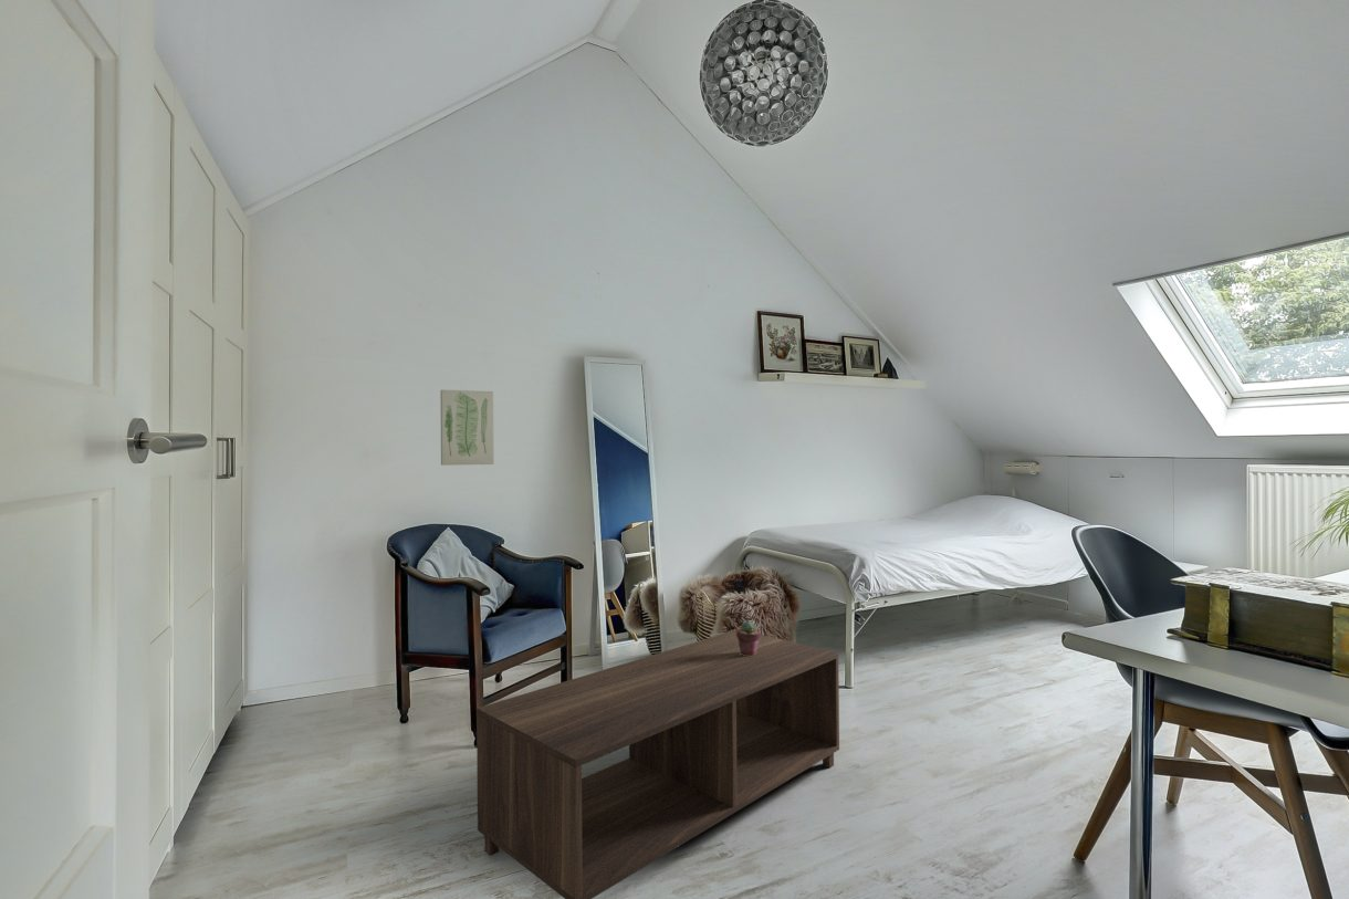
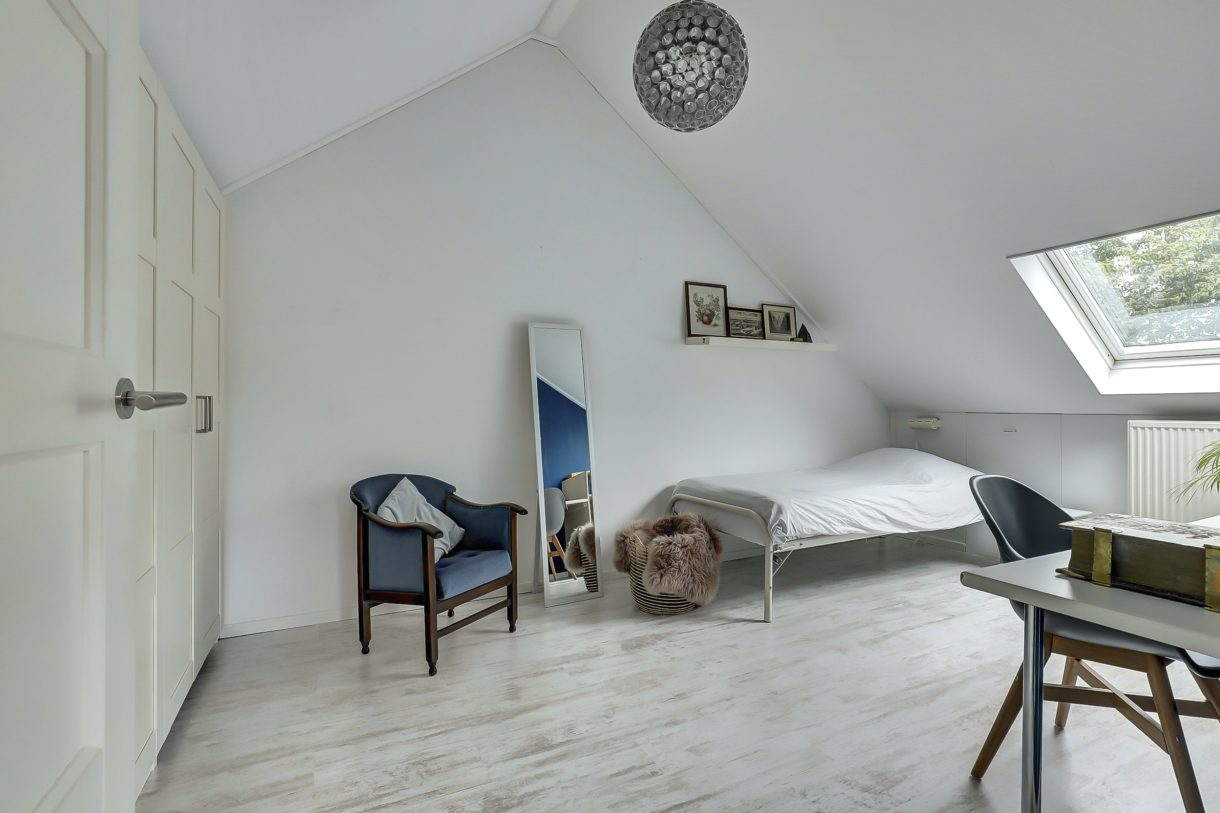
- wall art (467, 427)
- potted succulent (747, 636)
- coffee table (679, 740)
